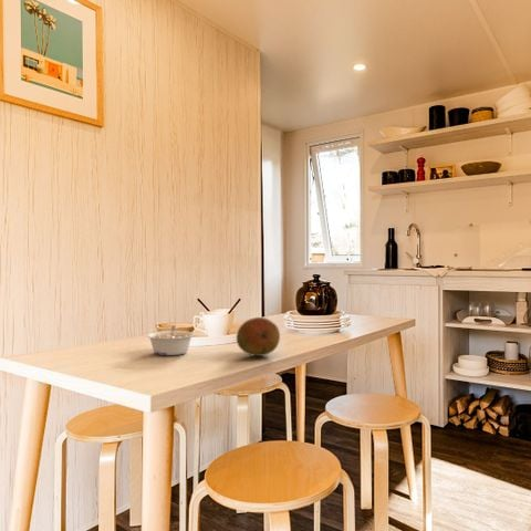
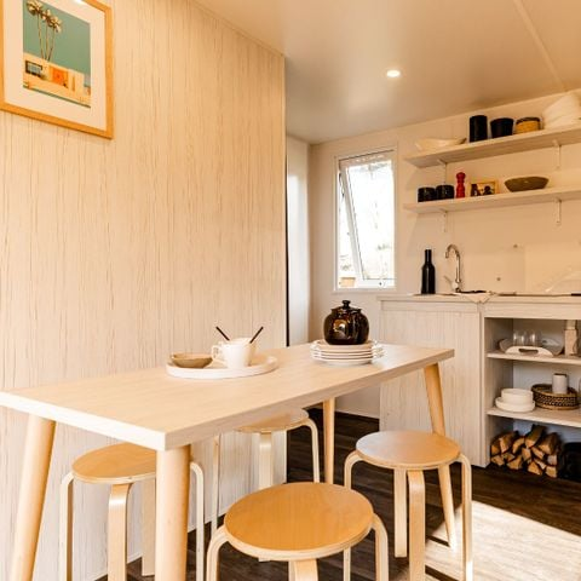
- legume (169, 341)
- fruit (257, 335)
